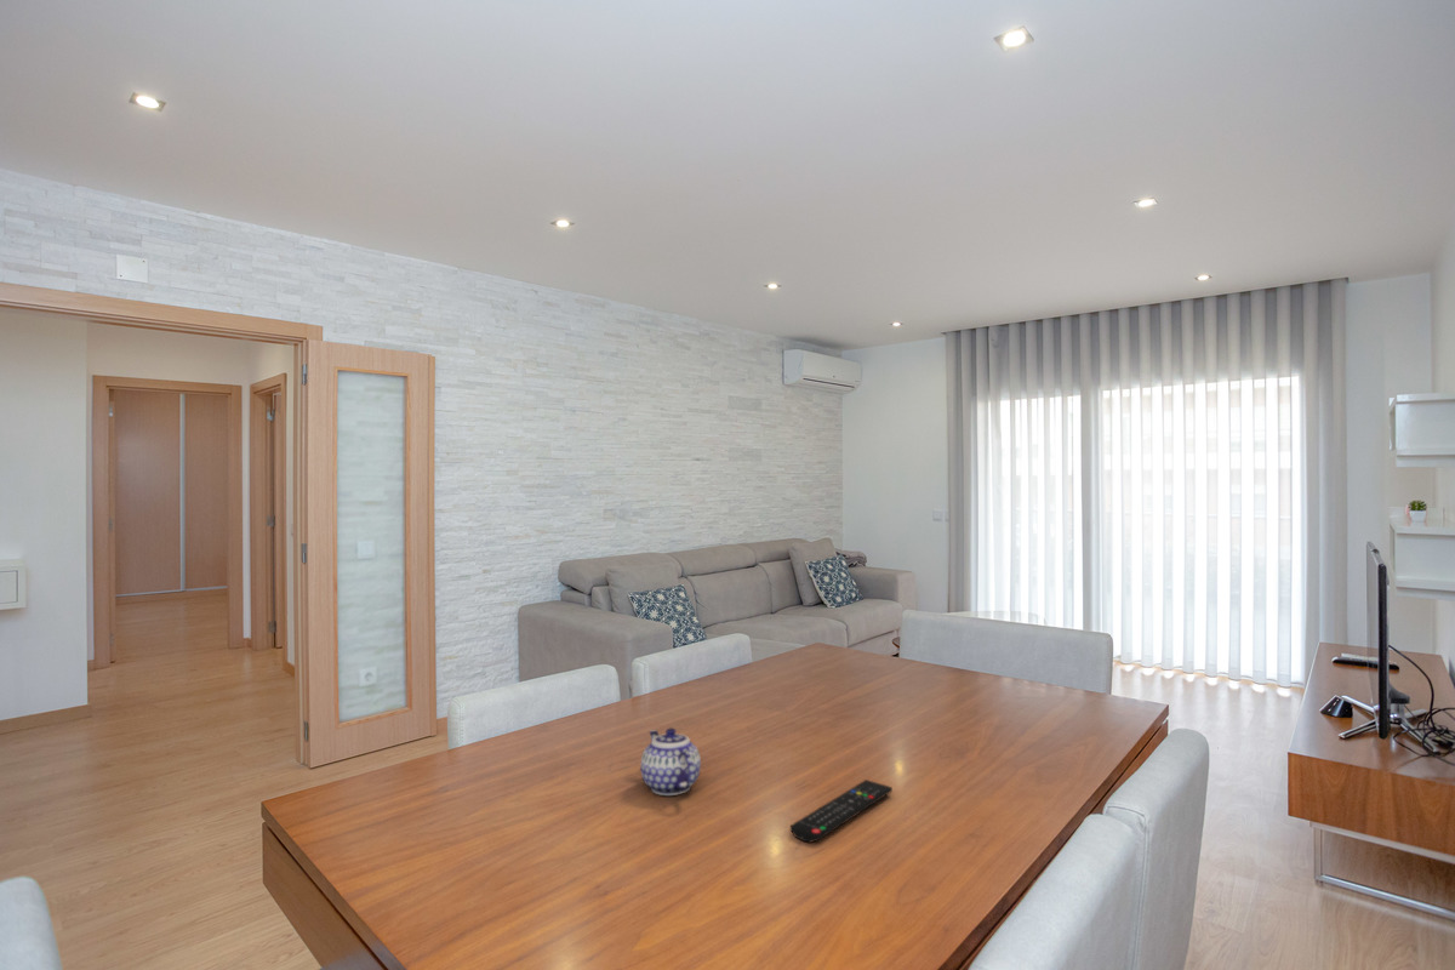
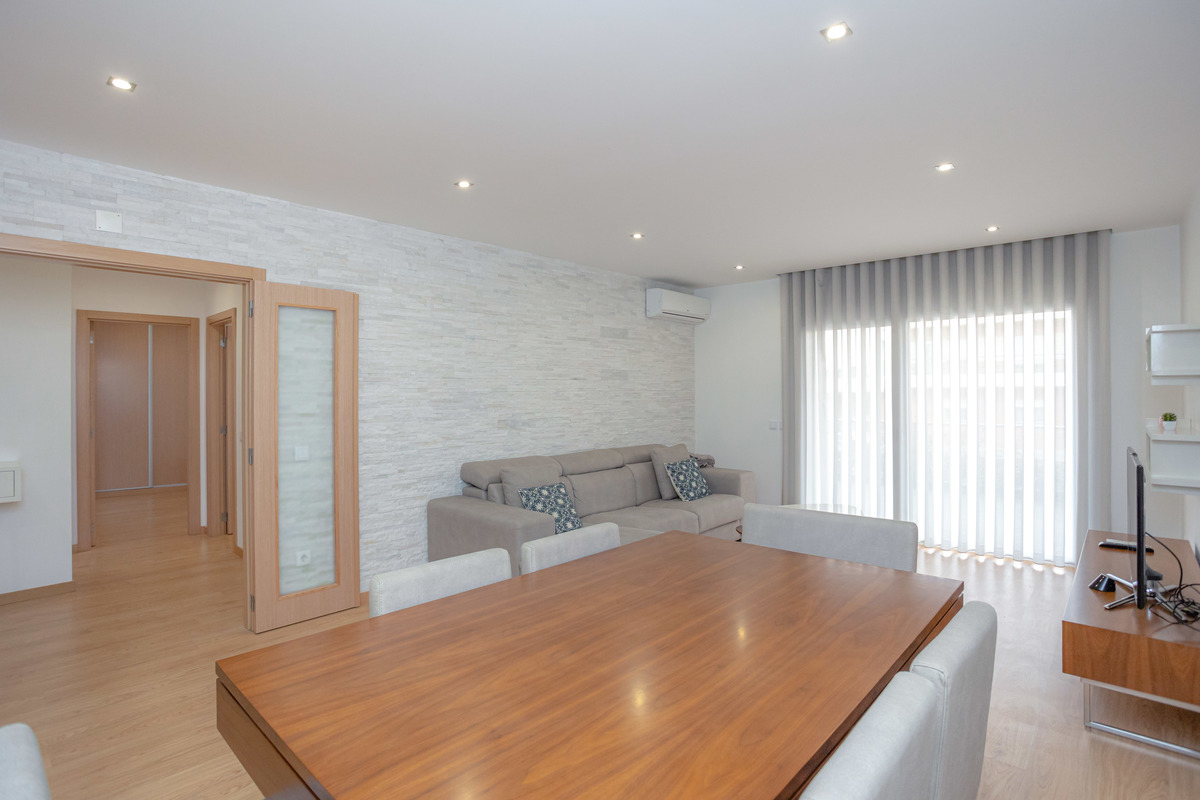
- teapot (671, 758)
- remote control (843, 809)
